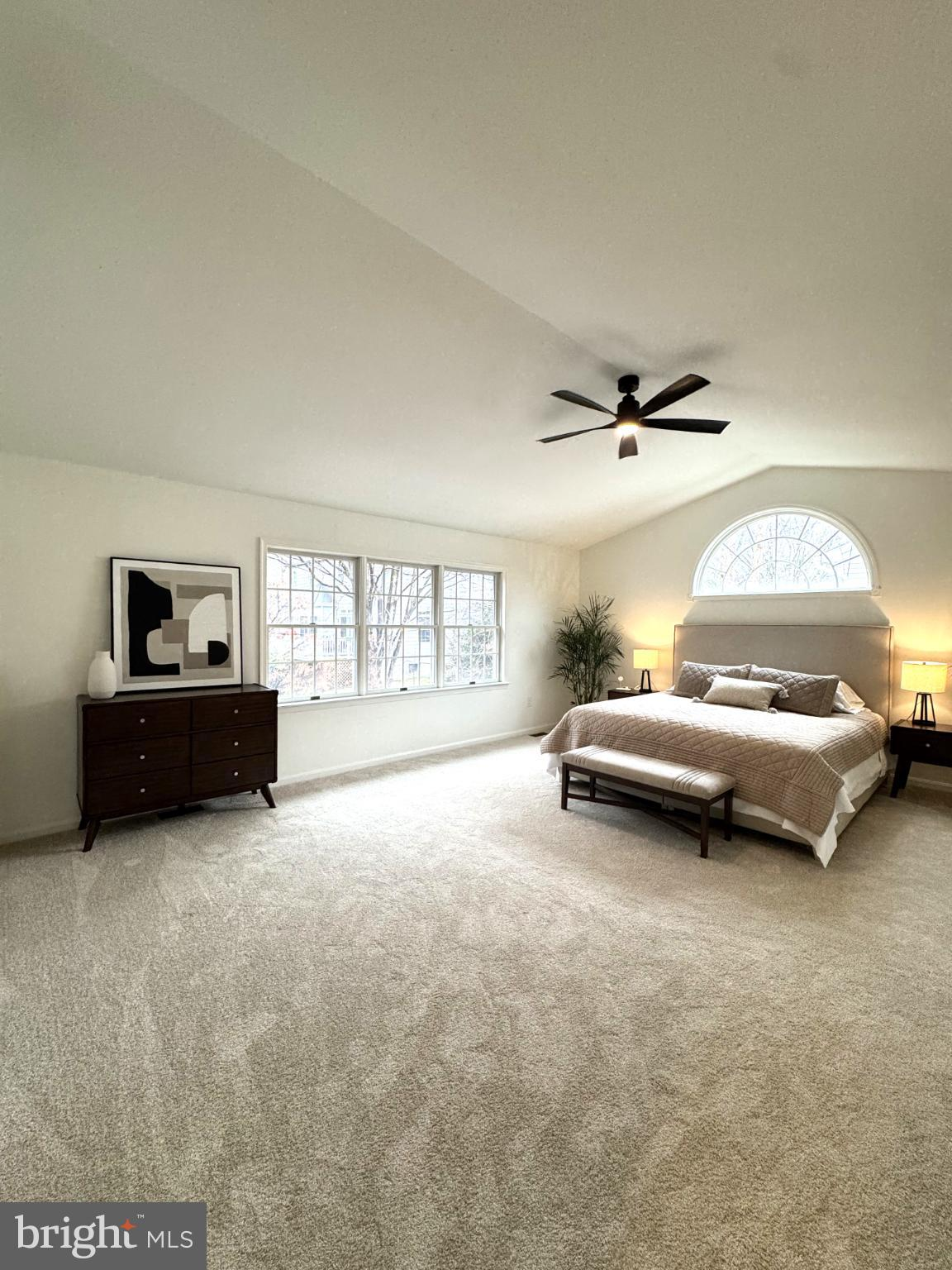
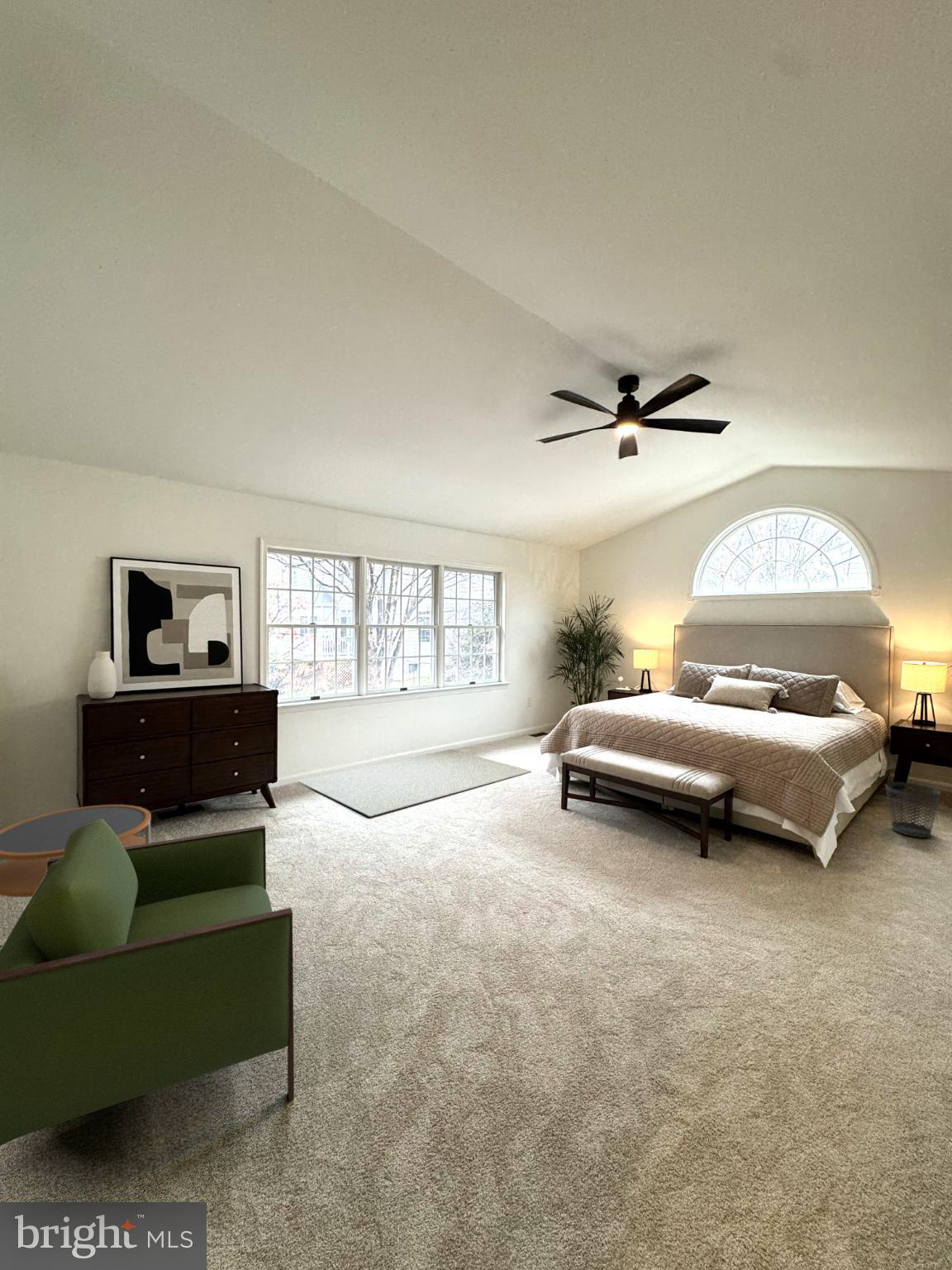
+ armchair (158, 943)
+ rug (419, 776)
+ side table (63, 856)
+ wastebasket (912, 809)
